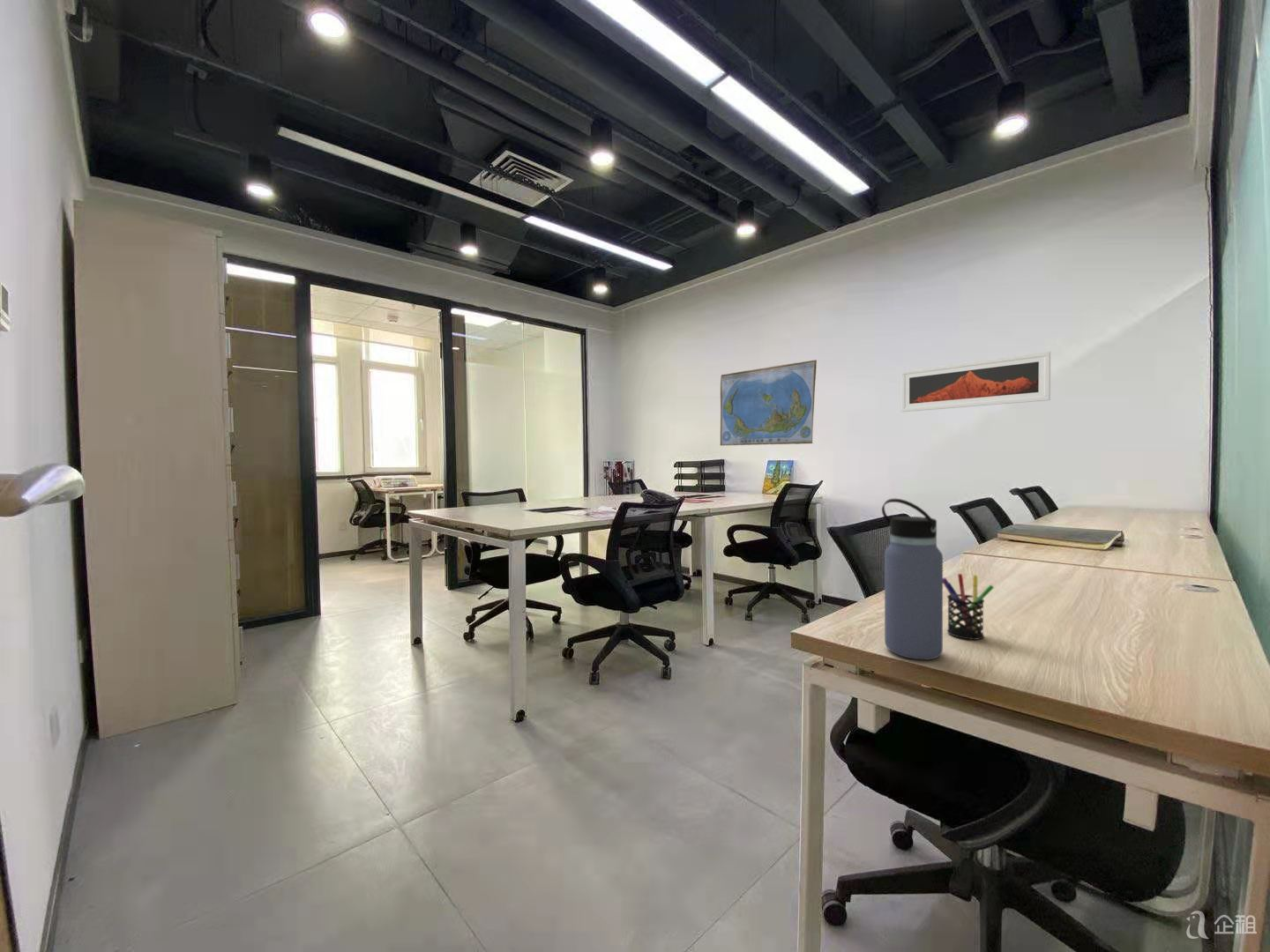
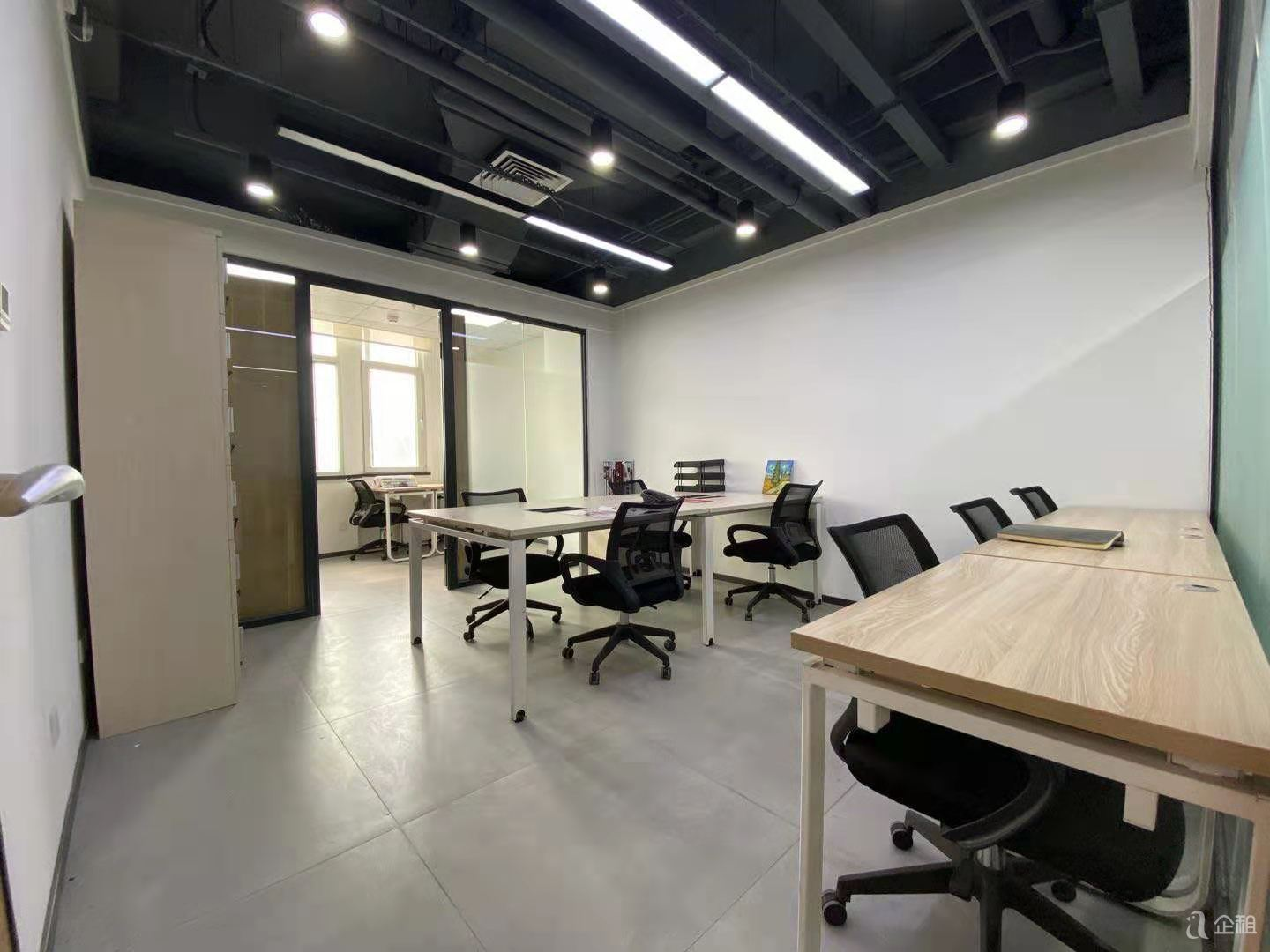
- world map (764, 406)
- pen holder (968, 604)
- water bottle (911, 575)
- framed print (968, 384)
